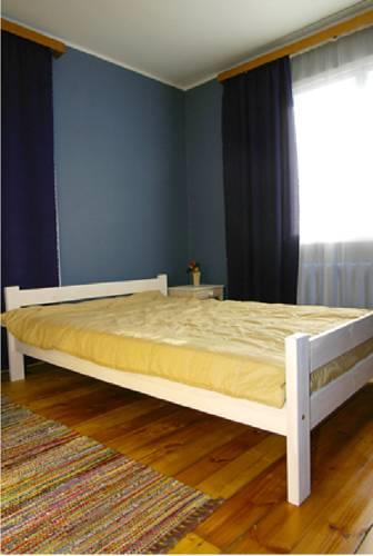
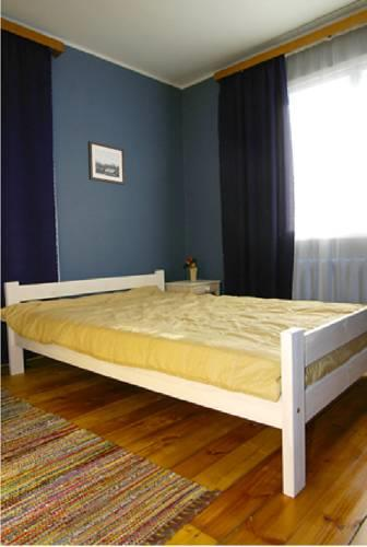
+ wall art (107, 163)
